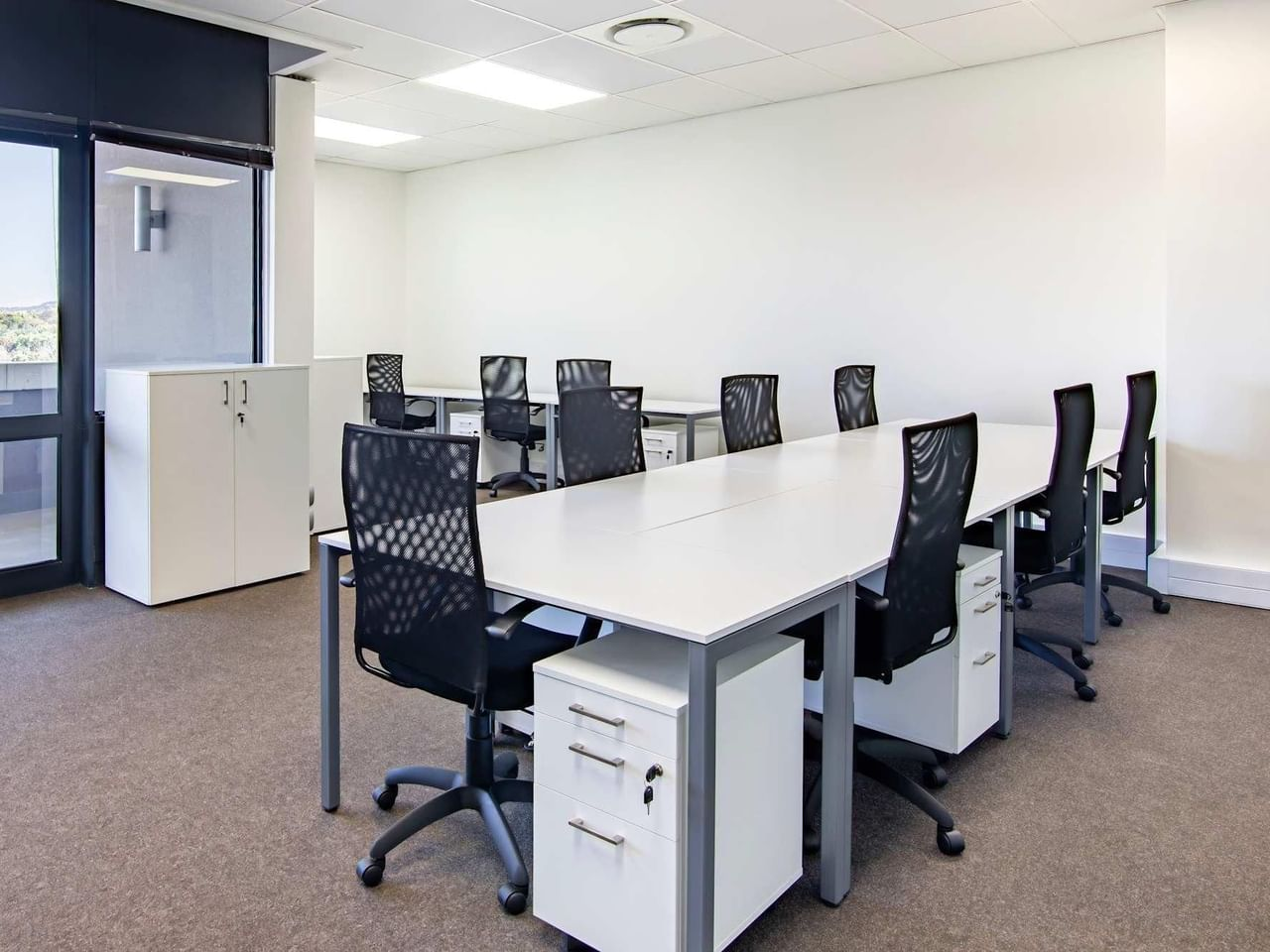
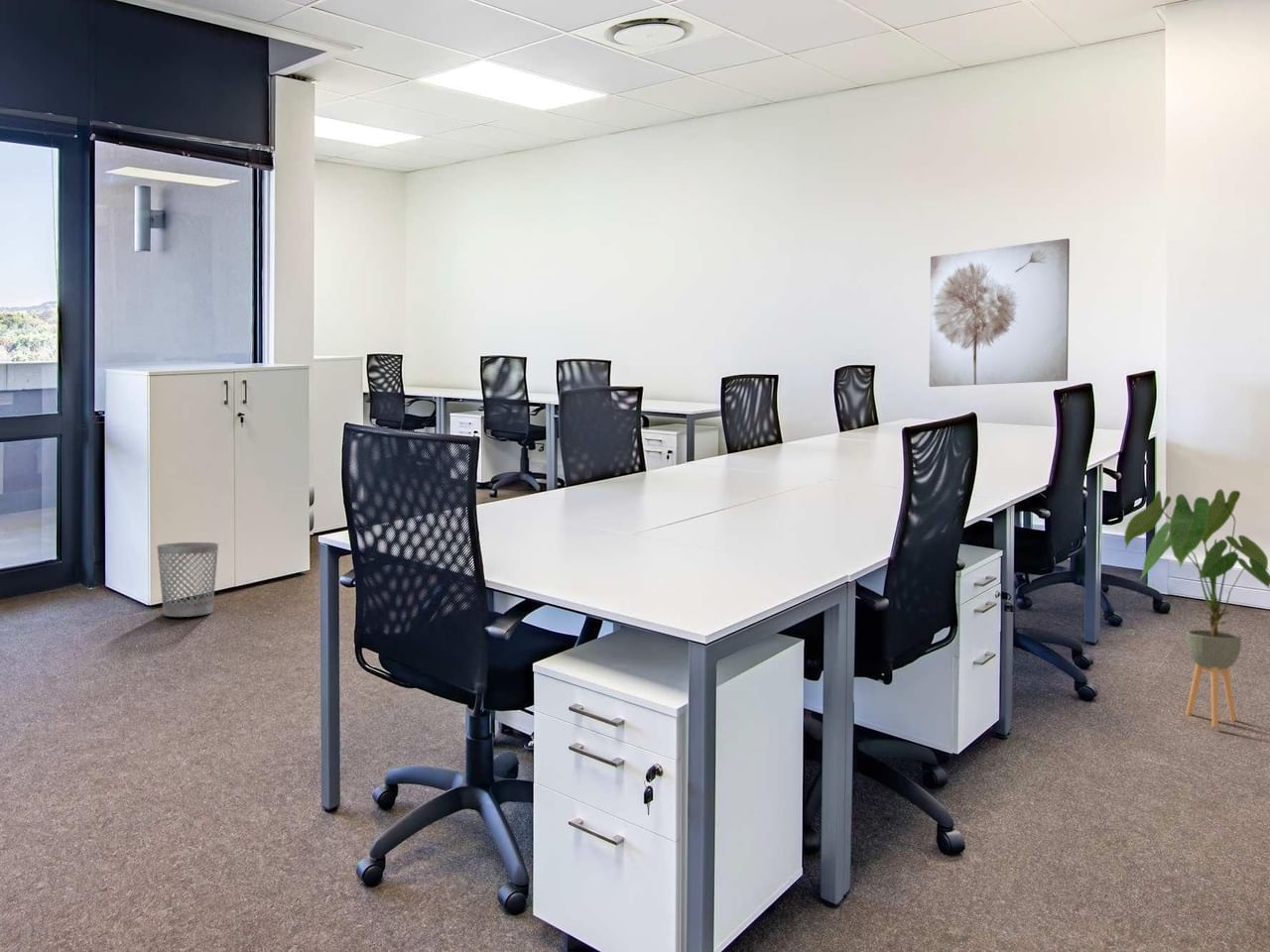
+ wall art (996, 315)
+ house plant (1203, 603)
+ wastebasket (188, 579)
